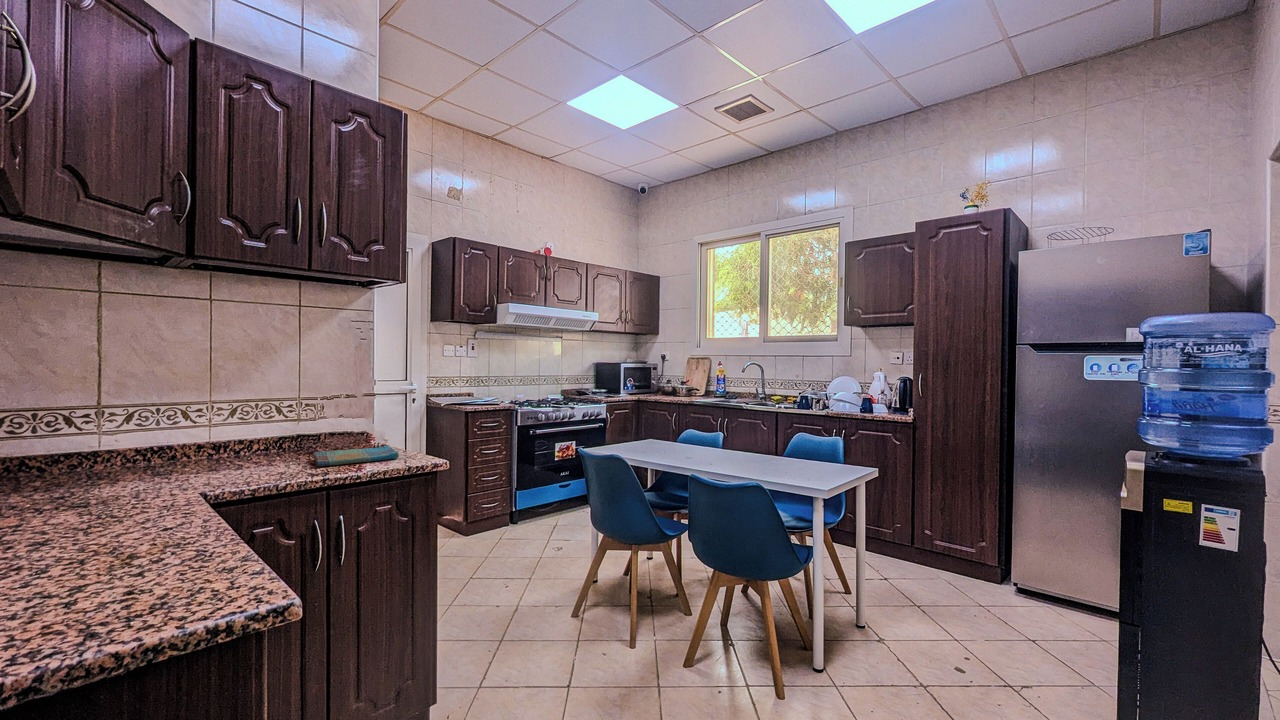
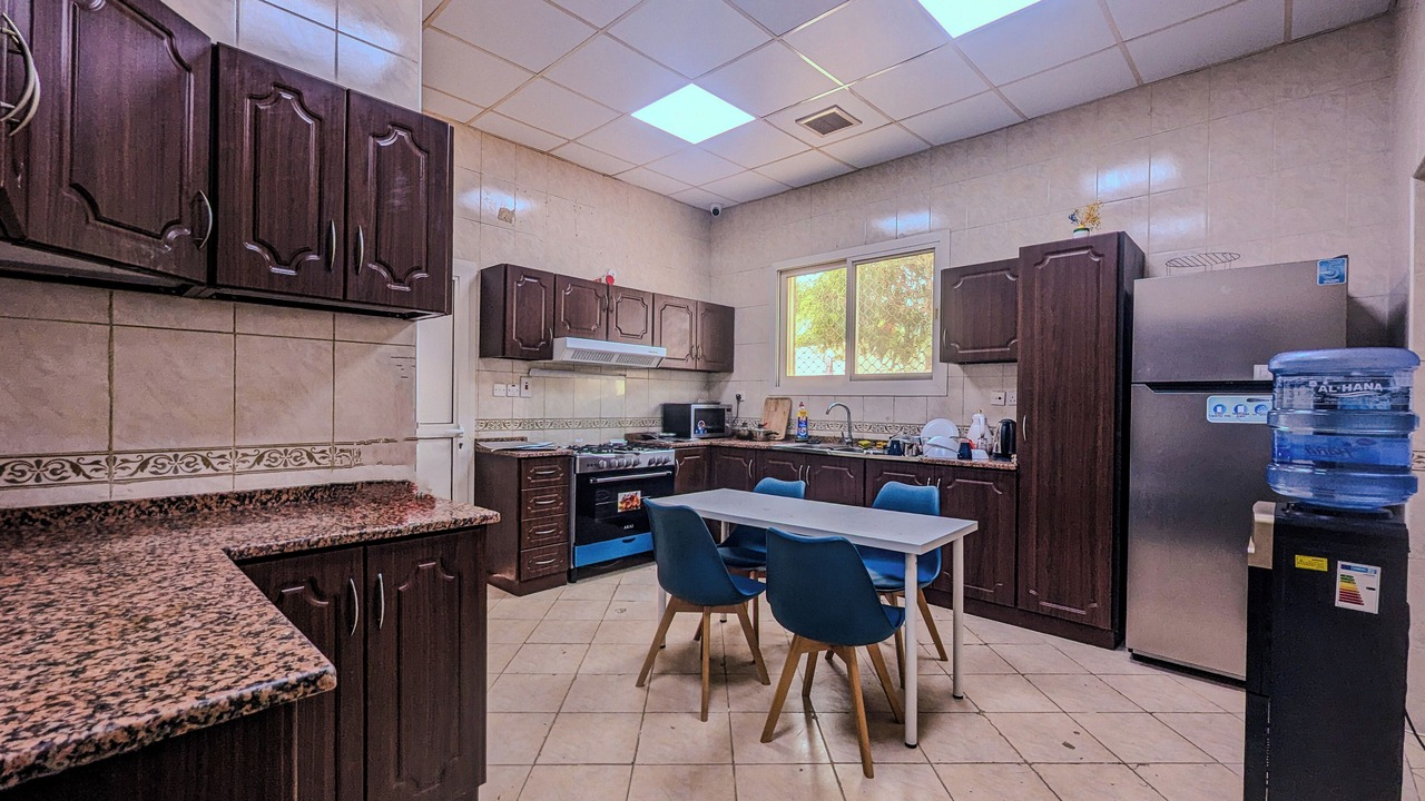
- dish towel (356, 455)
